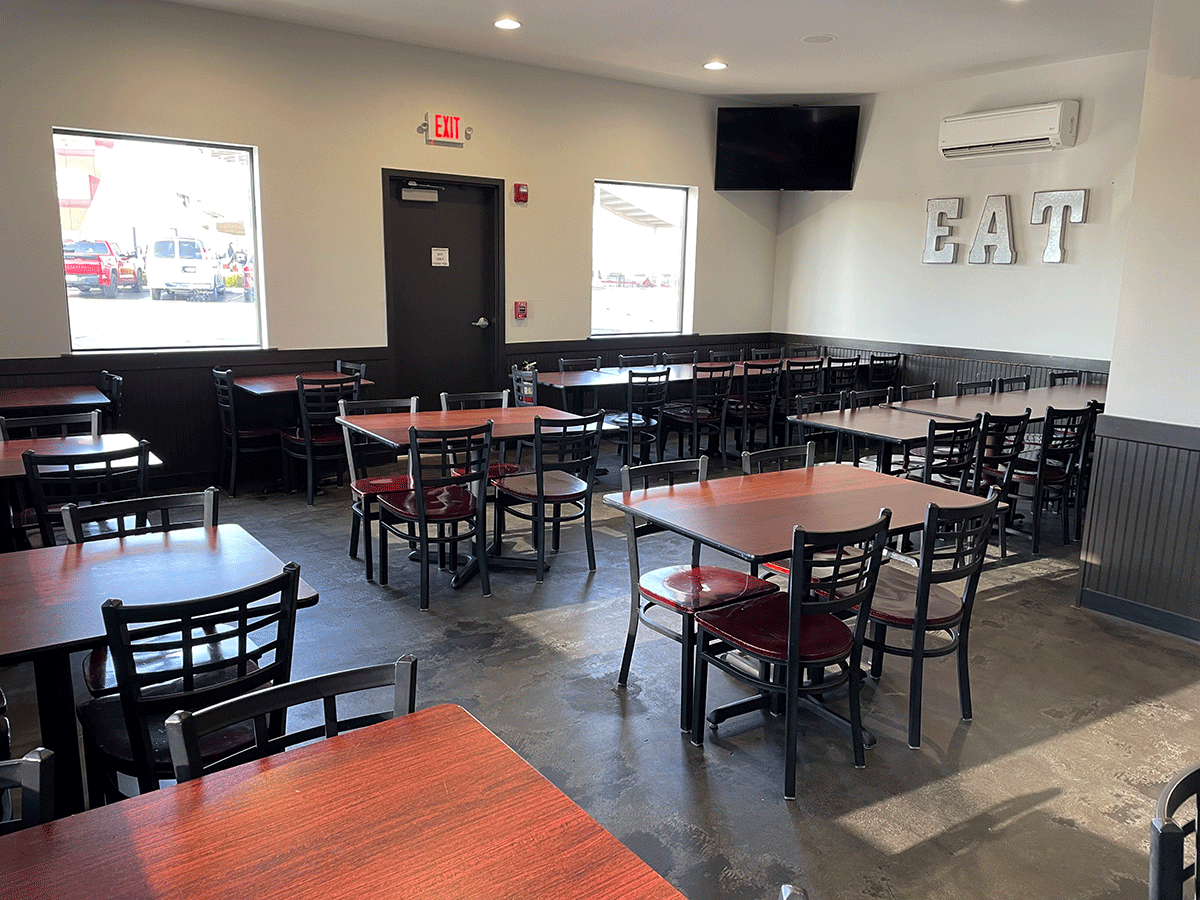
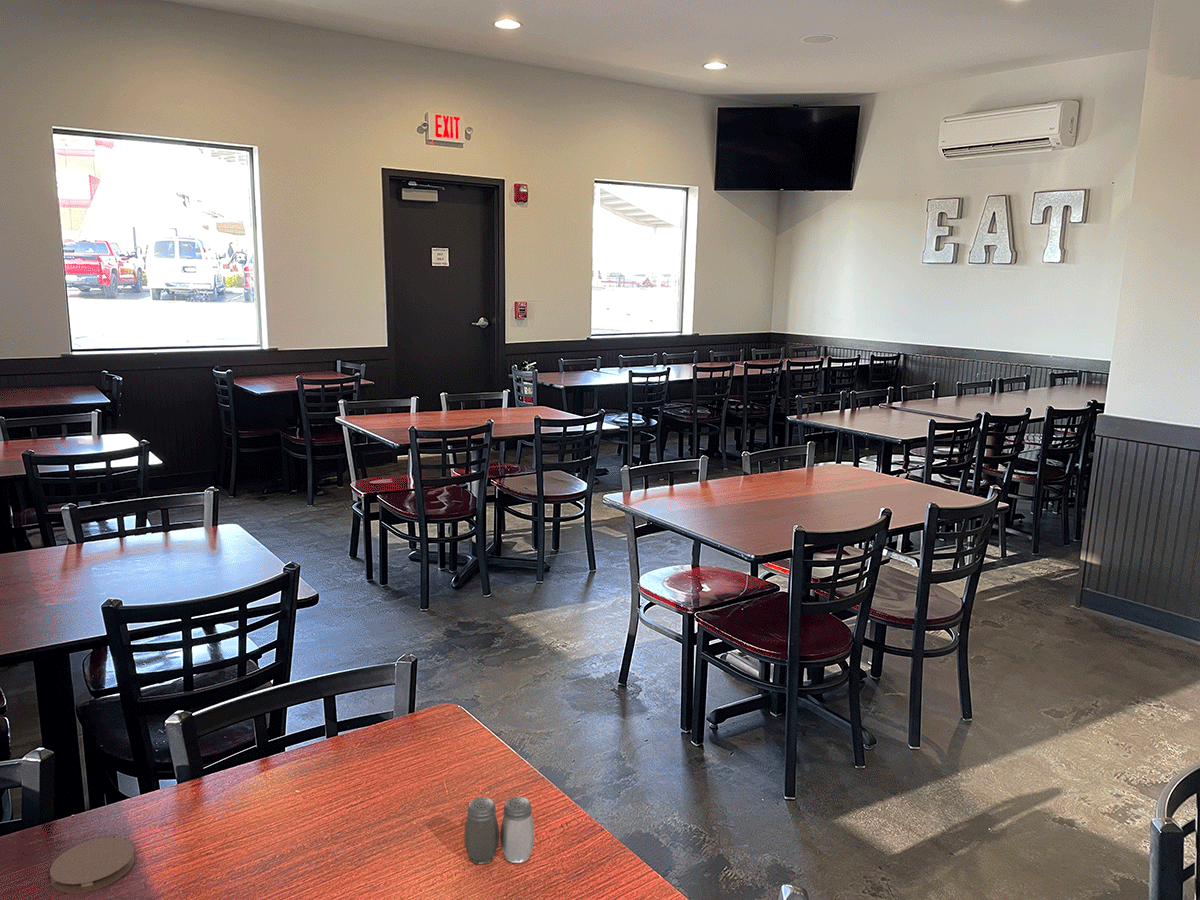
+ coaster (93, 864)
+ salt and pepper shaker (498, 829)
